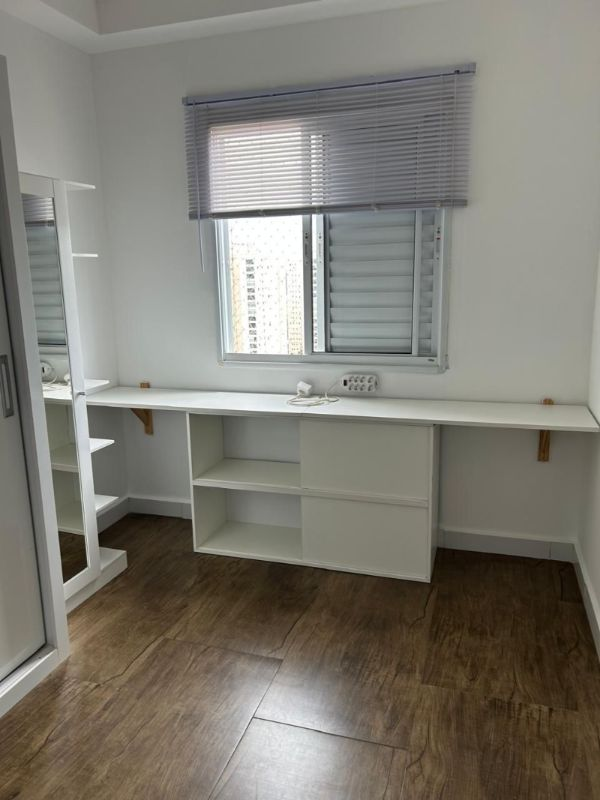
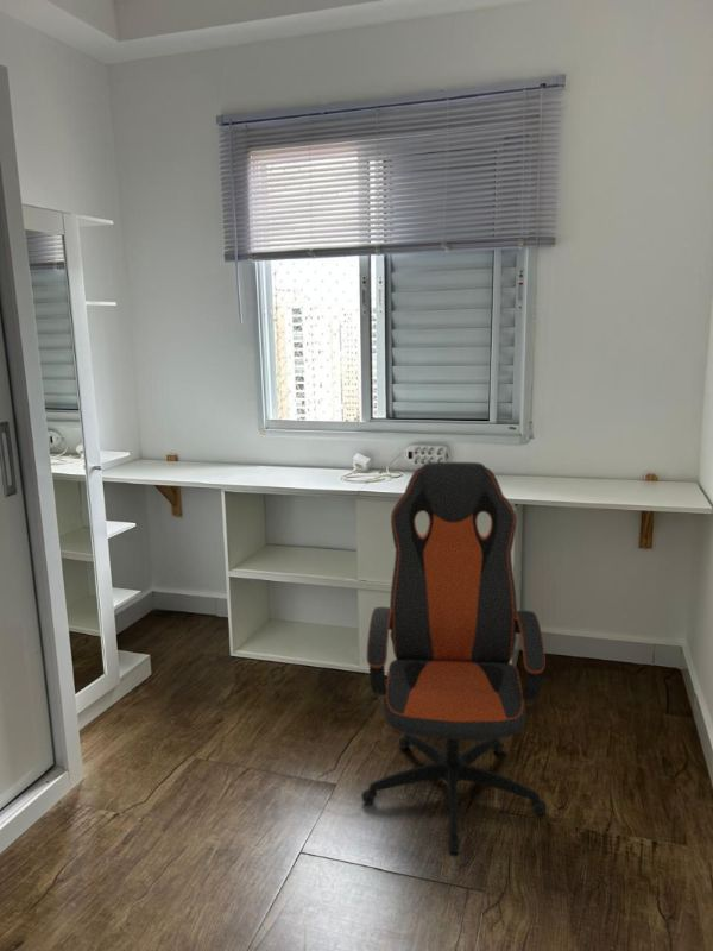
+ office chair (453, 640)
